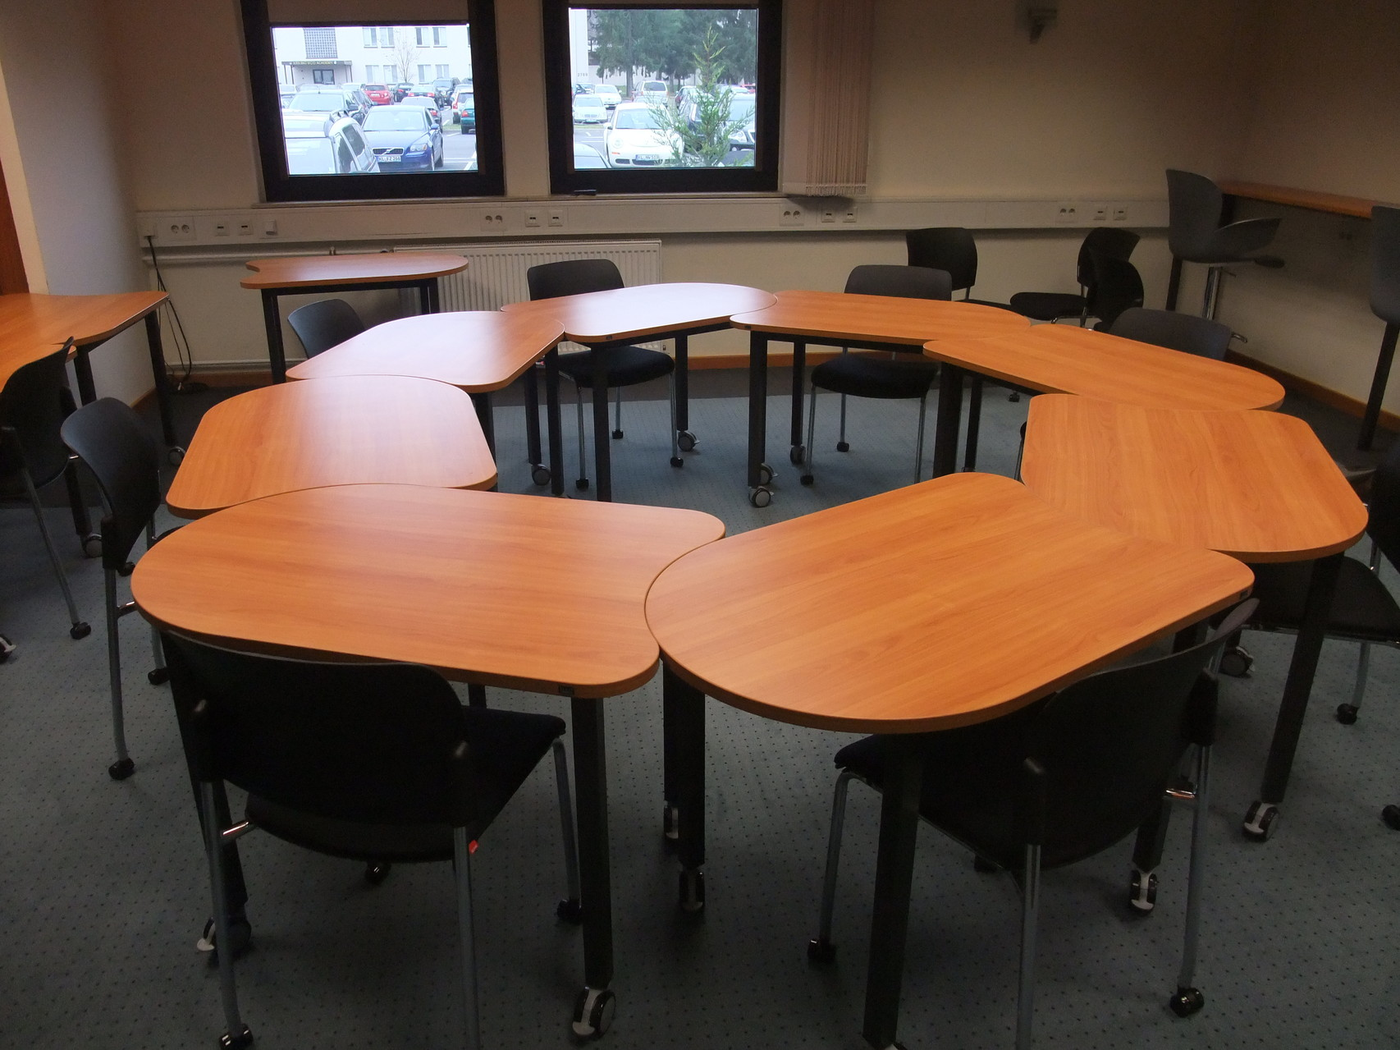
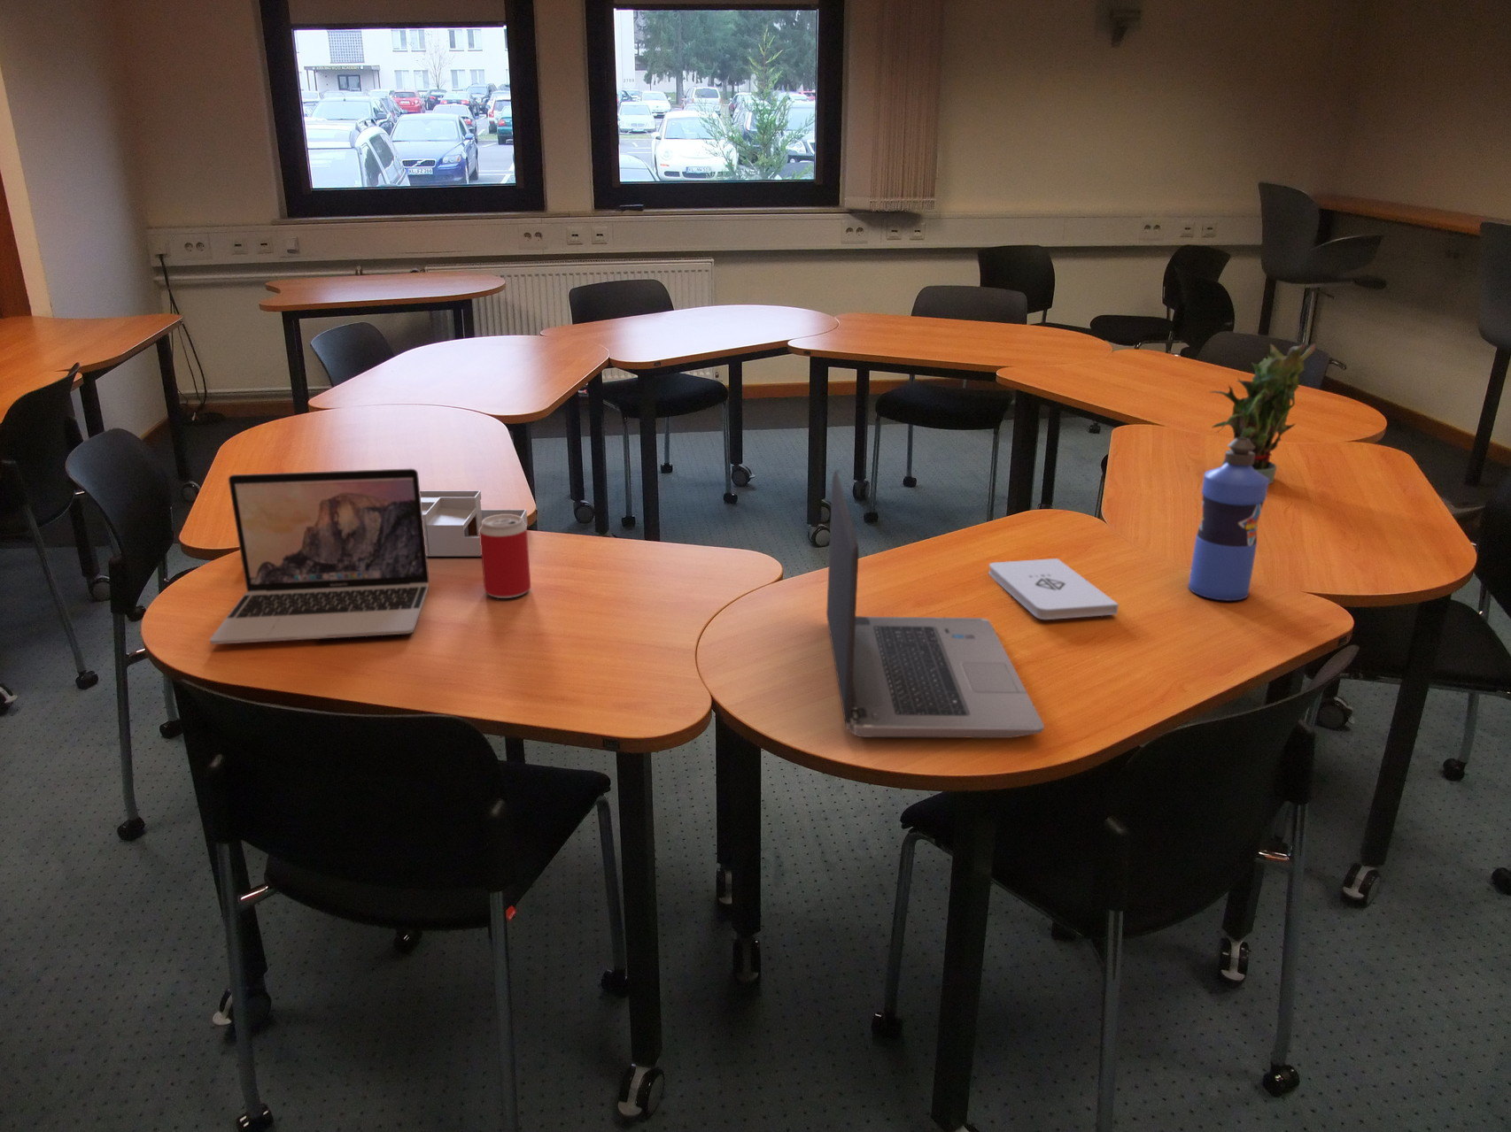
+ laptop computer (928, 617)
+ notepad (1048, 586)
+ laptop (318, 553)
+ potted plant (1262, 411)
+ desk organizer (421, 510)
+ water bottle (1229, 516)
+ beverage can (504, 555)
